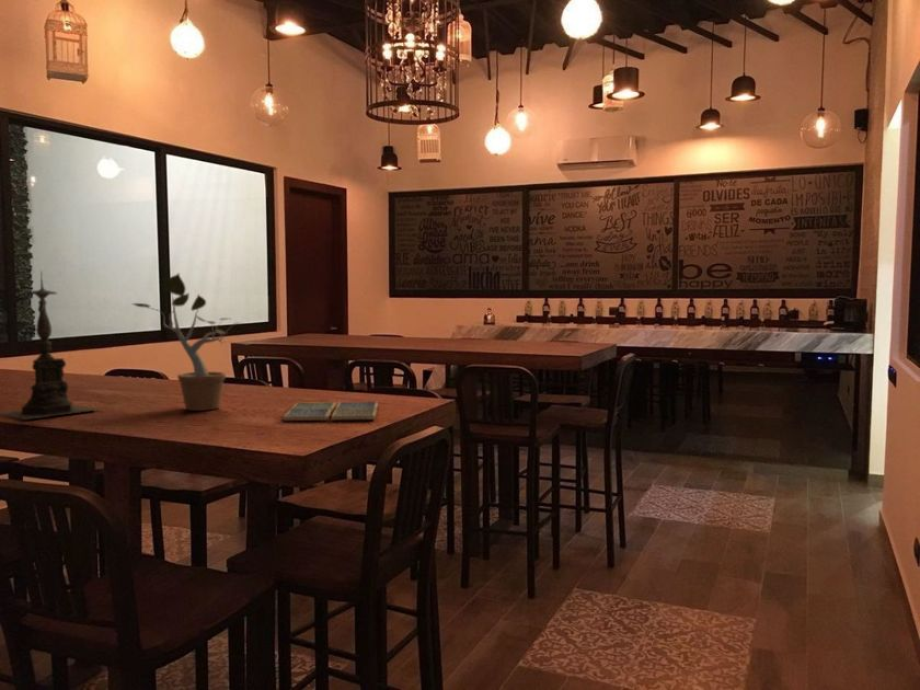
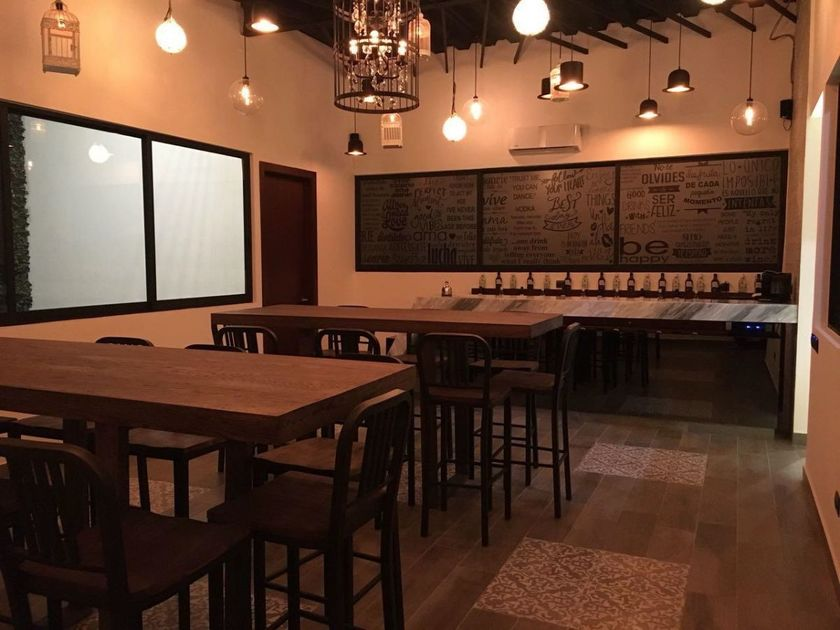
- drink coaster (332, 410)
- candle holder (44, 342)
- potted plant (197, 341)
